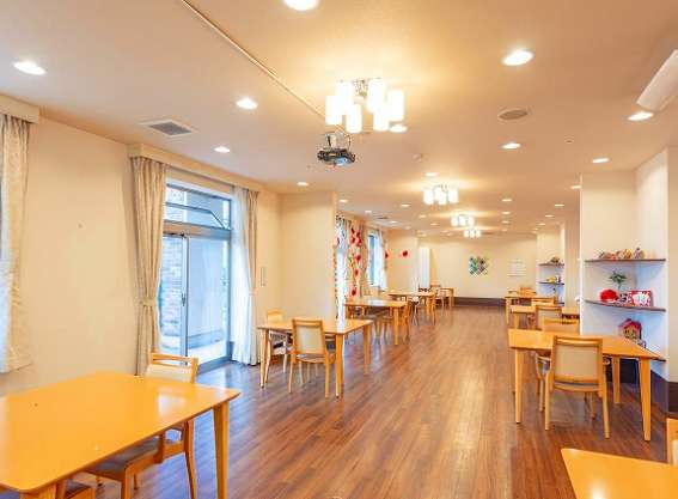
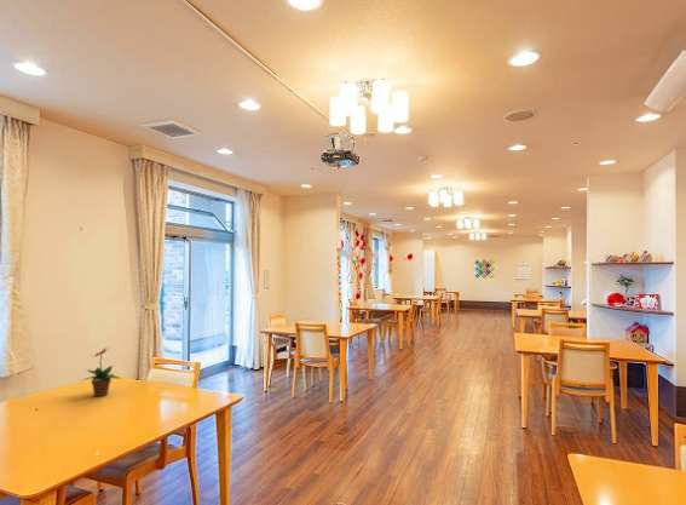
+ potted flower (100, 371)
